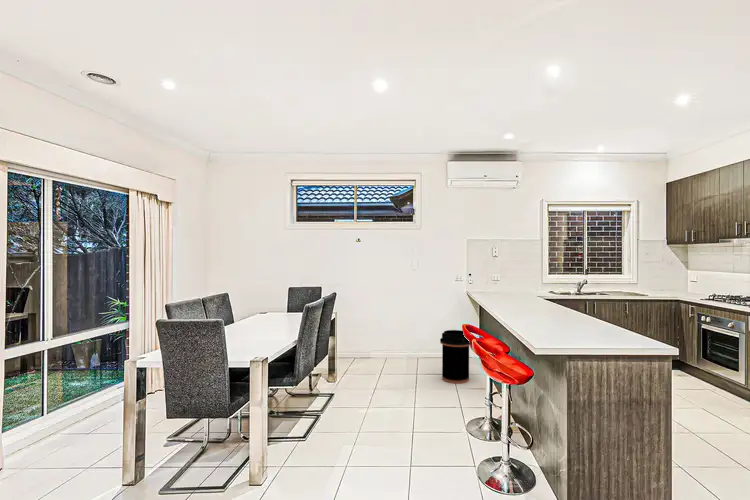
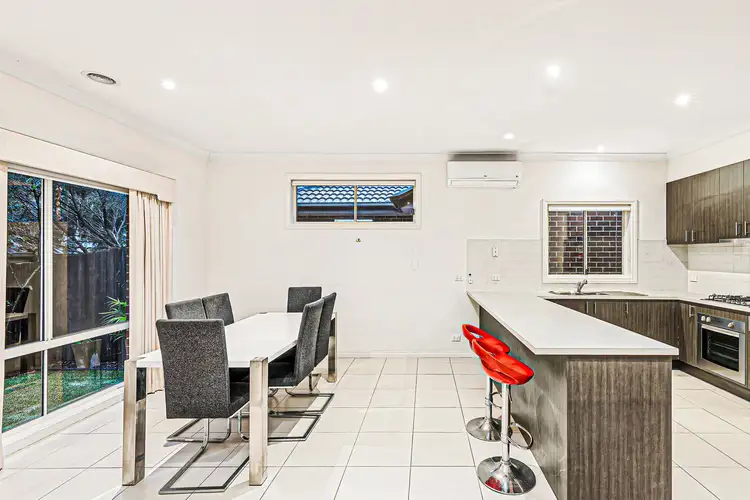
- trash can (455, 355)
